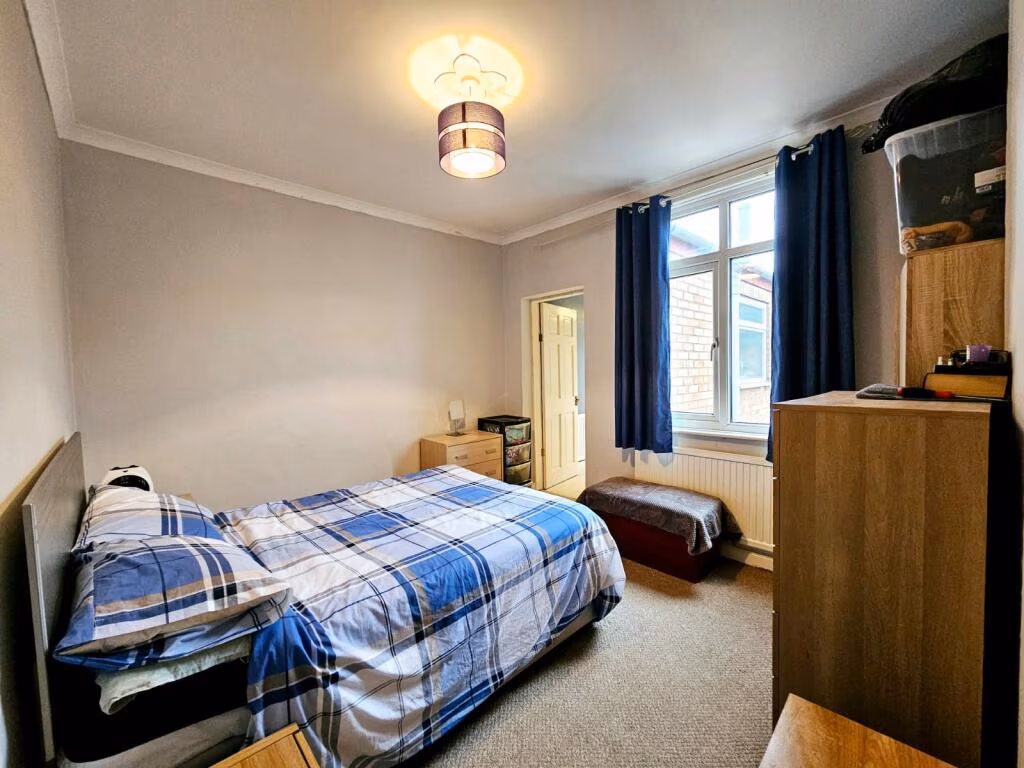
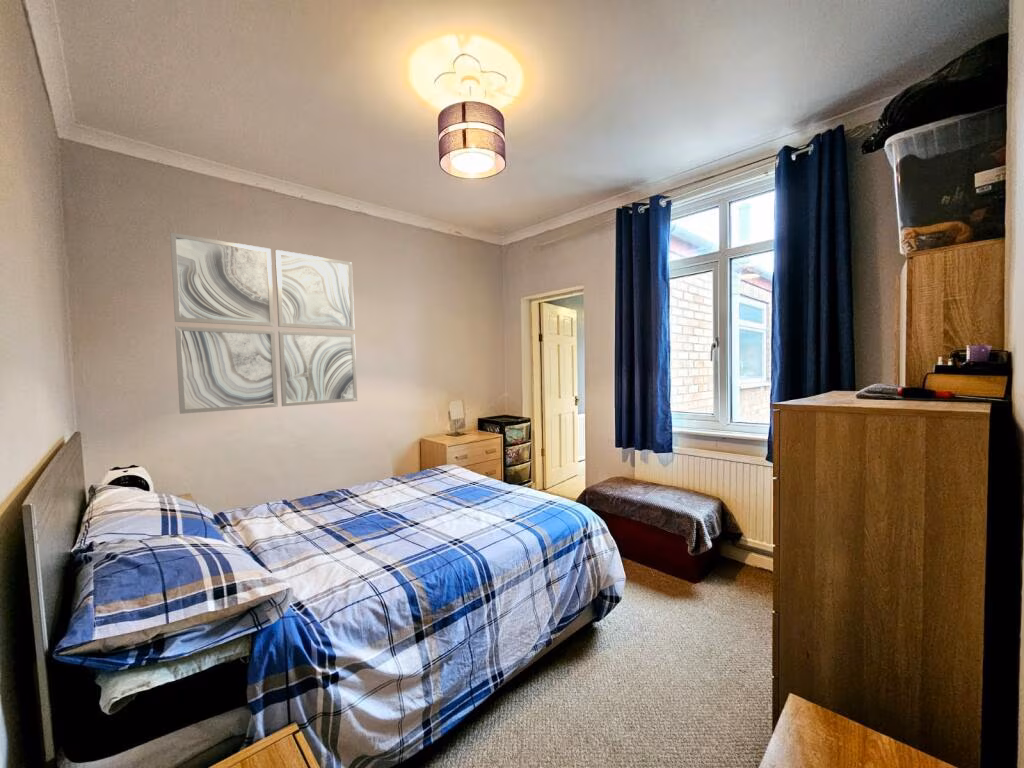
+ wall art (278, 326)
